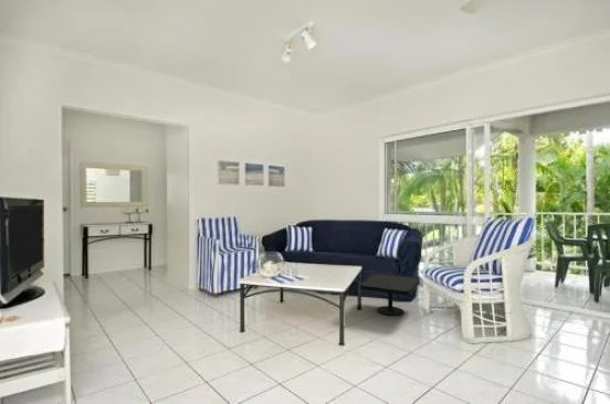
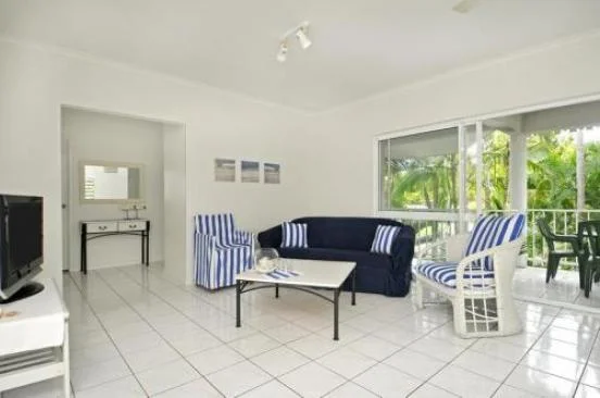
- side table (390, 296)
